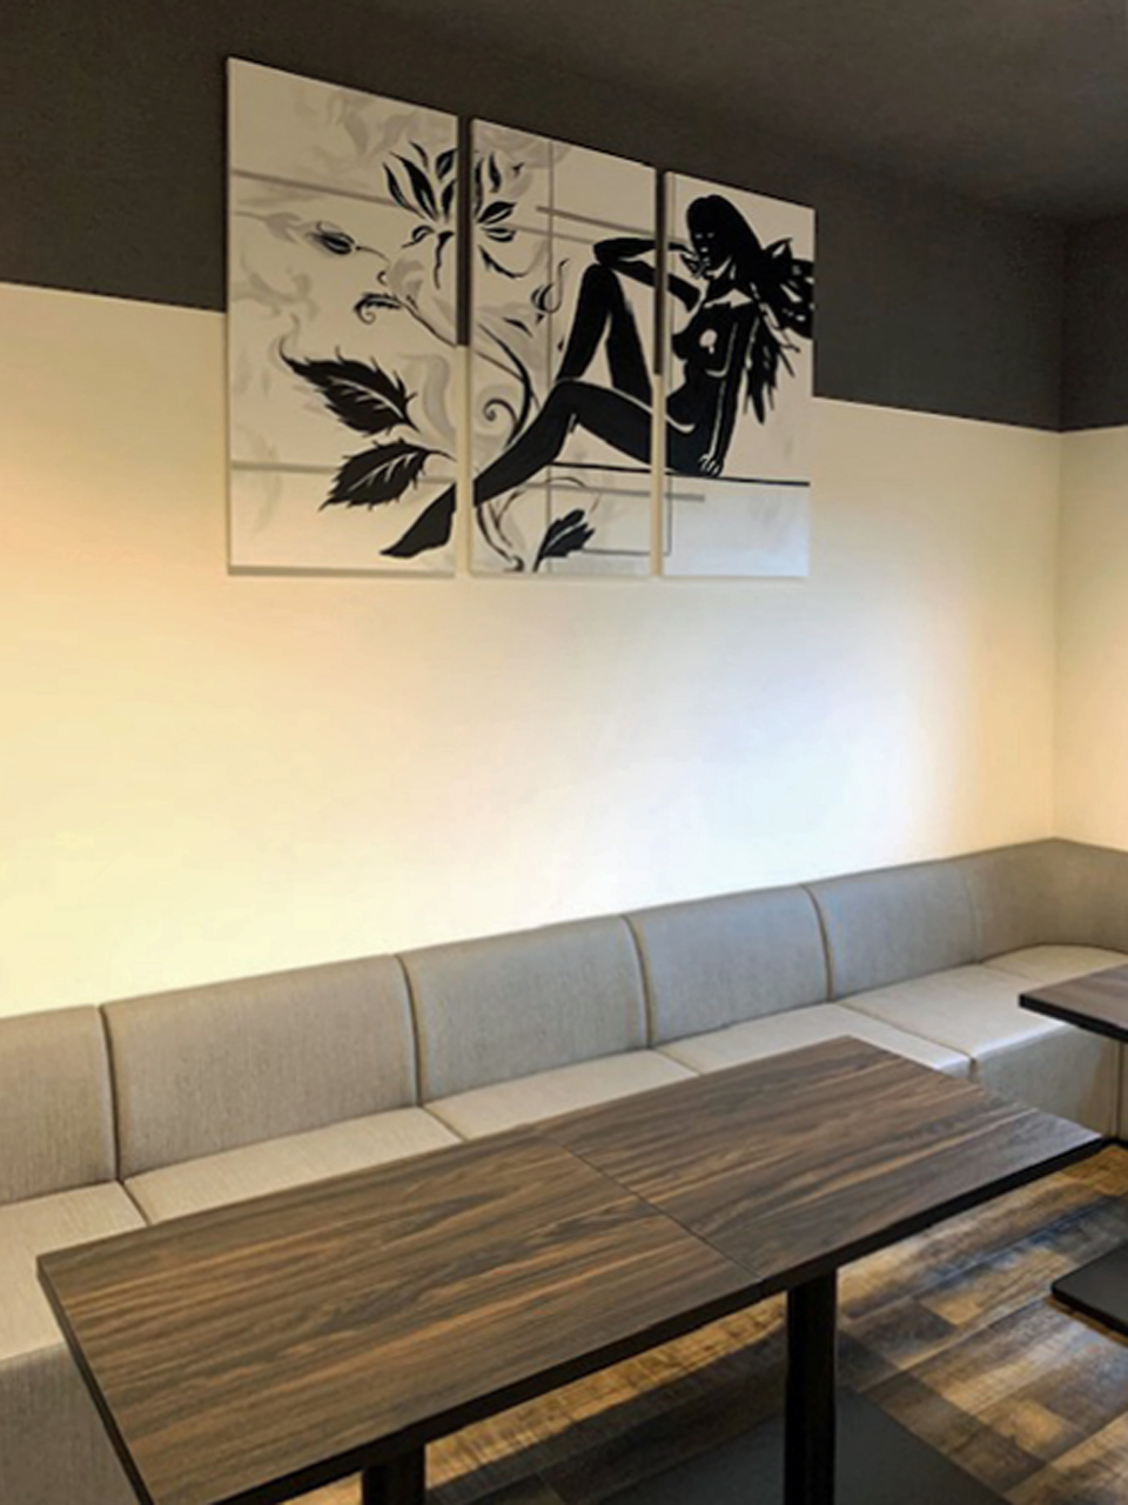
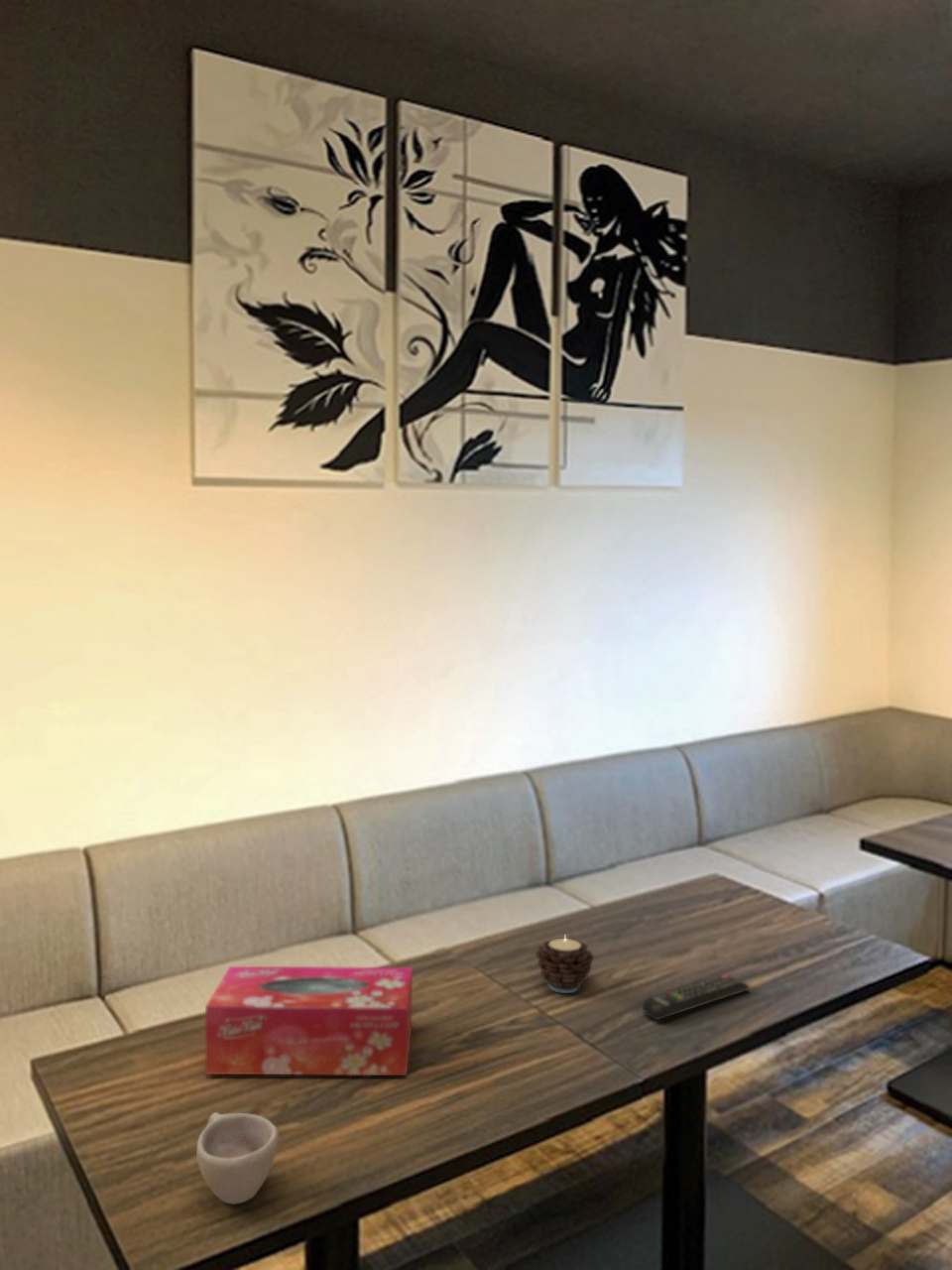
+ cup (230, 1158)
+ tissue box (313, 1018)
+ candle (564, 960)
+ remote control (697, 995)
